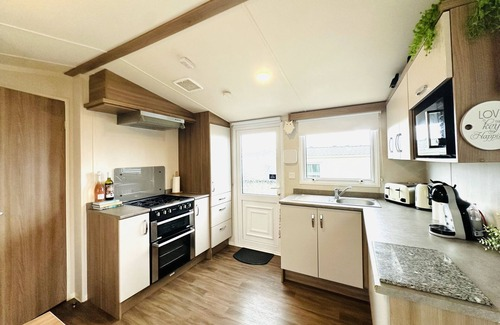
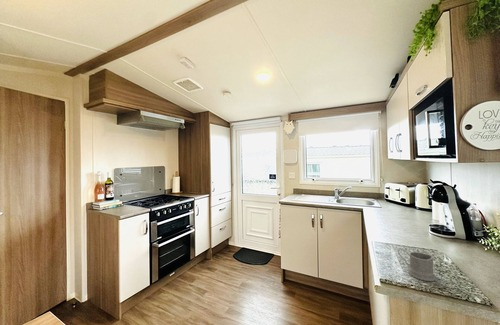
+ mug (416, 262)
